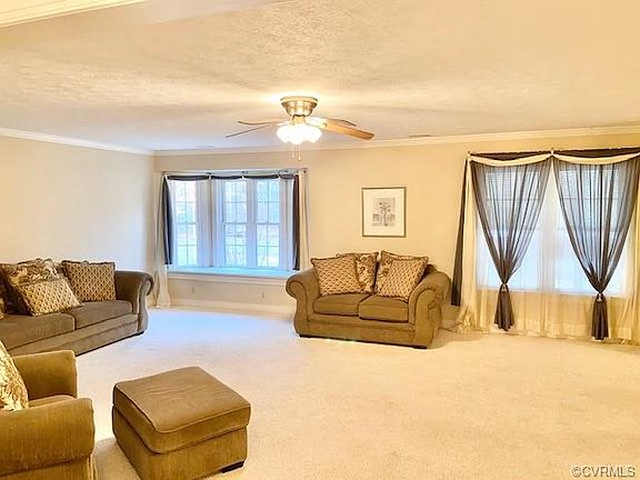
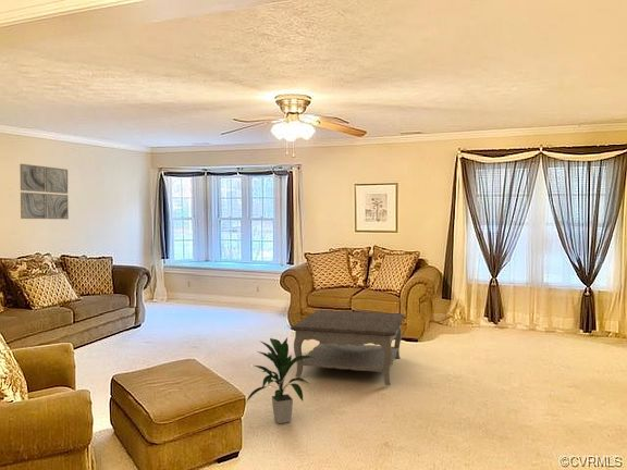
+ coffee table (351, 343)
+ indoor plant (278, 378)
+ wall art (45, 191)
